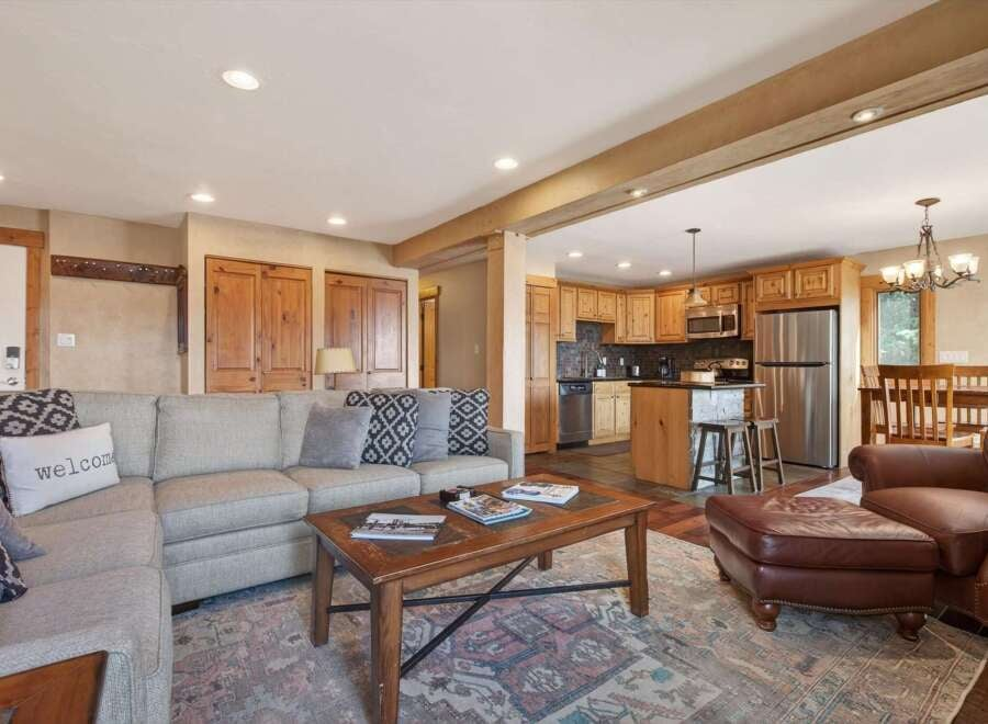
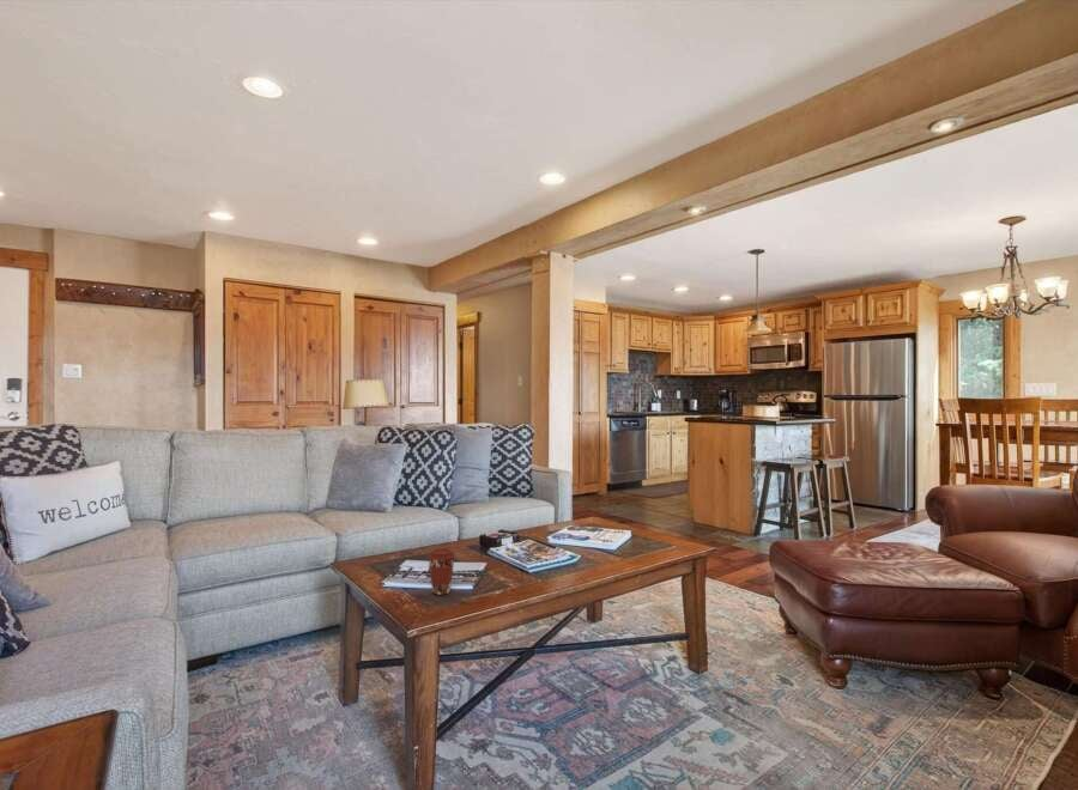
+ coffee cup (441, 571)
